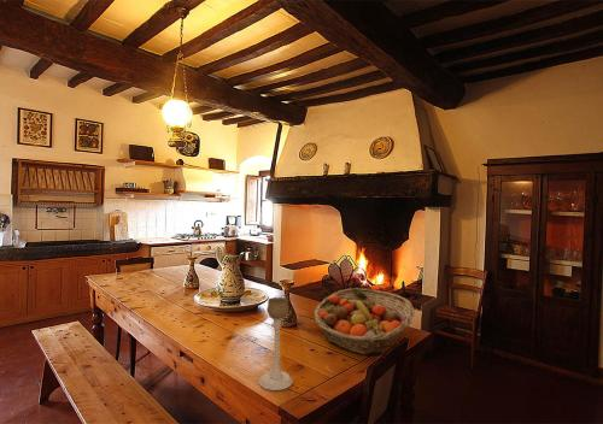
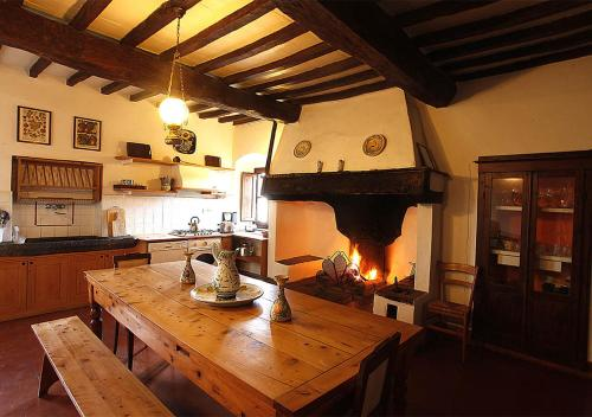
- candle holder (276, 340)
- fruit basket (362, 318)
